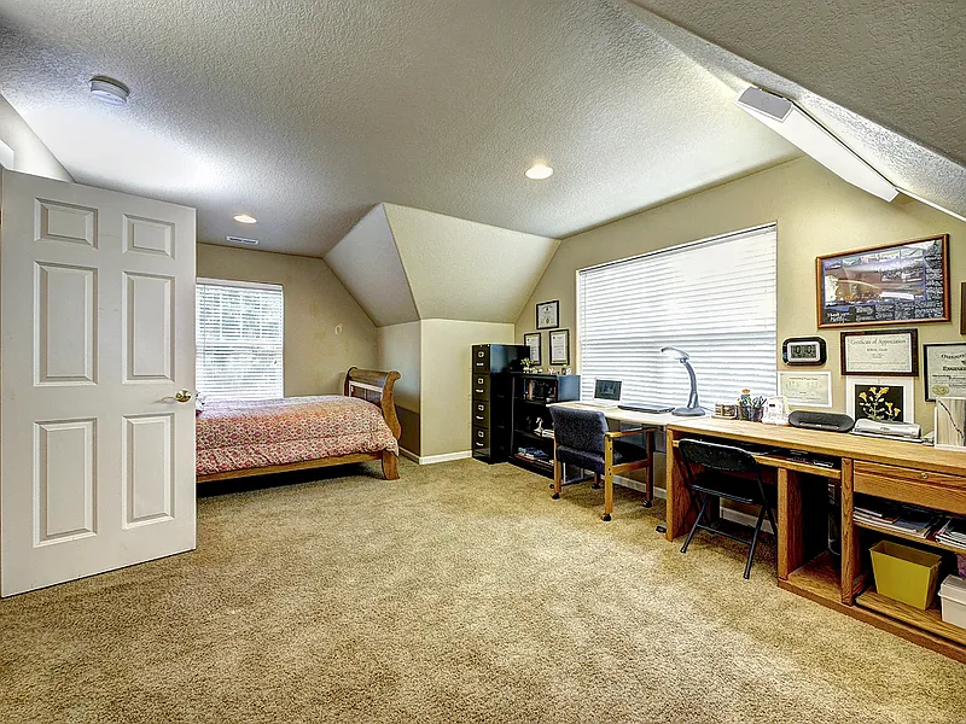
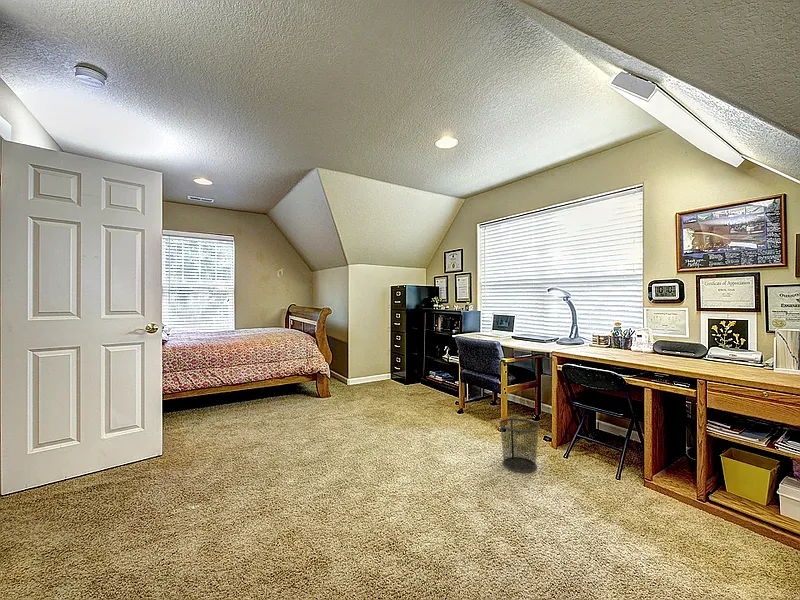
+ waste bin (519, 444)
